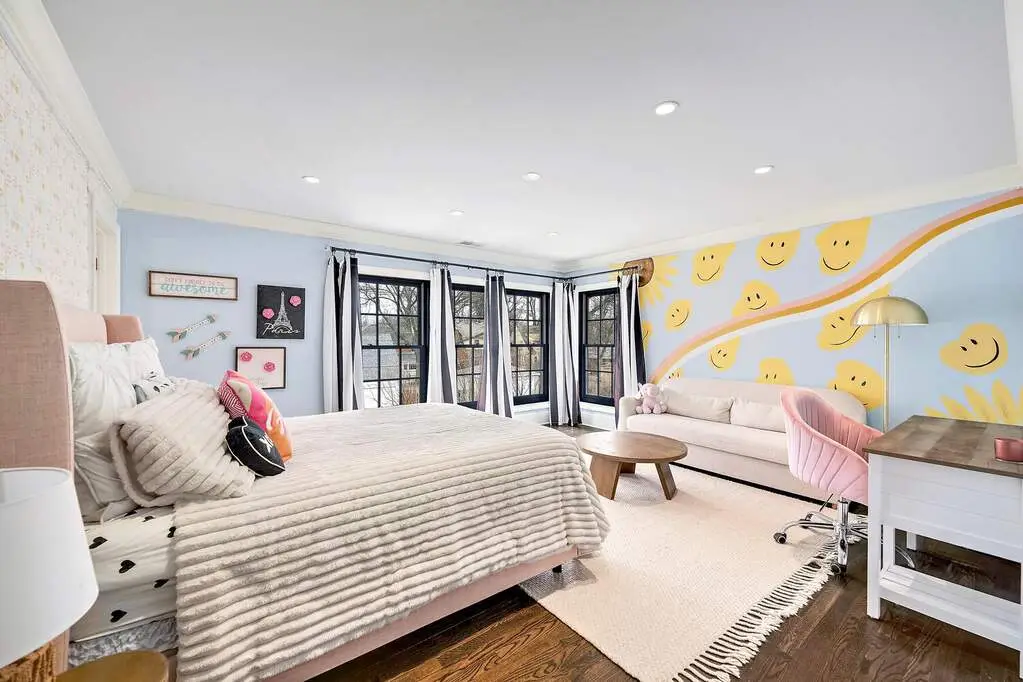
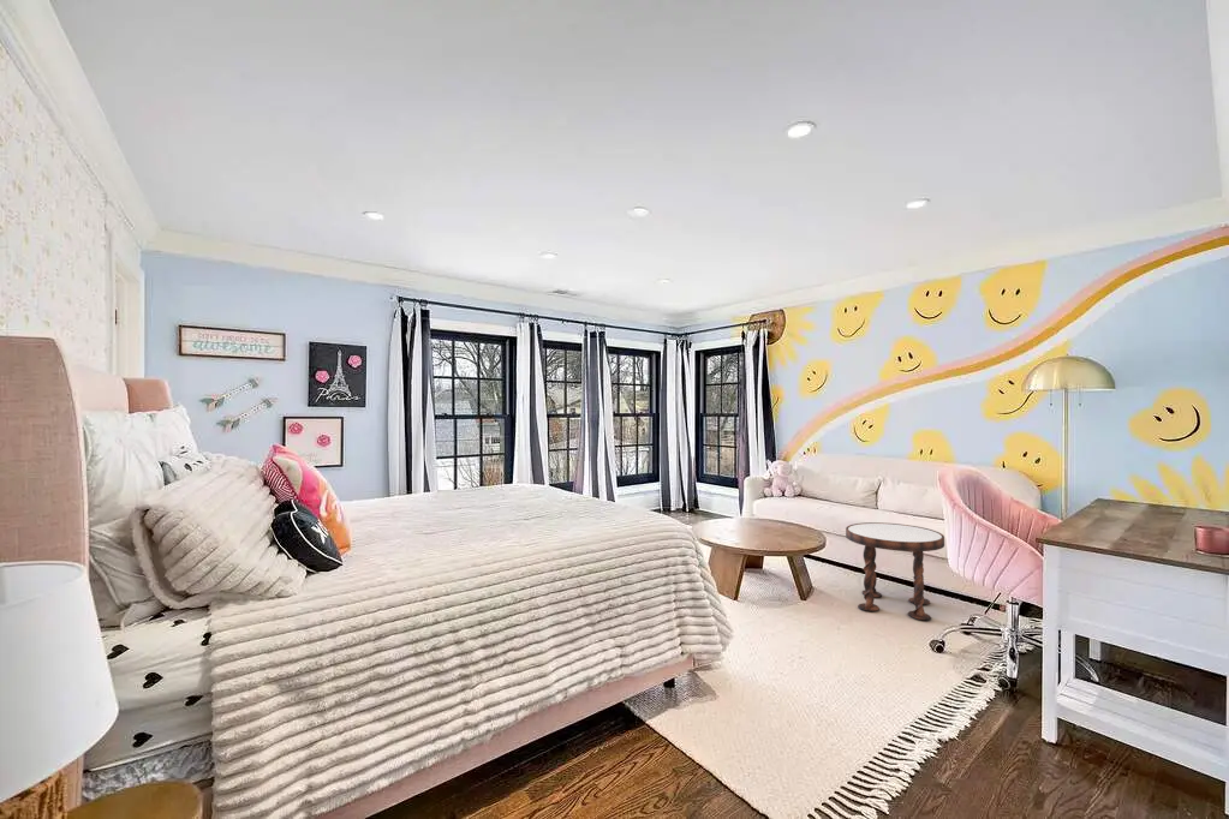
+ side table (897, 550)
